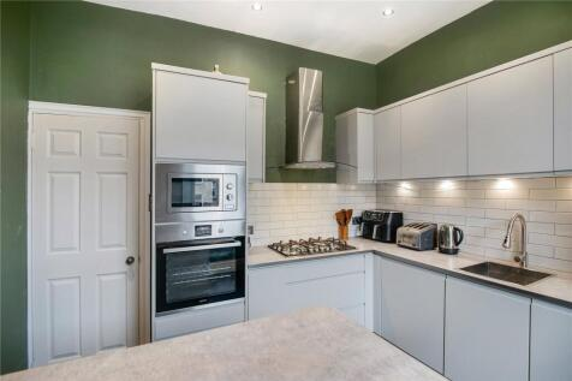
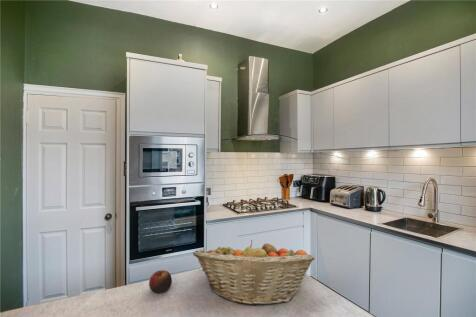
+ apple (160, 280)
+ fruit basket (252, 264)
